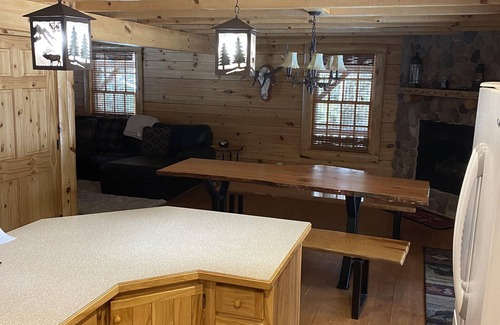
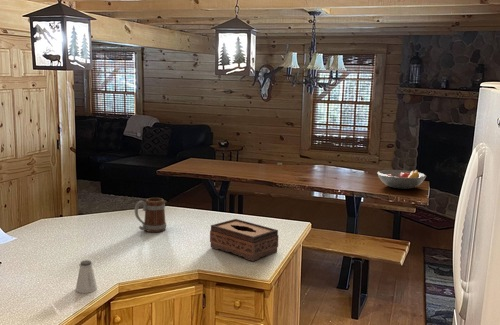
+ tissue box (243, 238)
+ mug (150, 215)
+ saltshaker (86, 275)
+ fruit bowl (401, 178)
